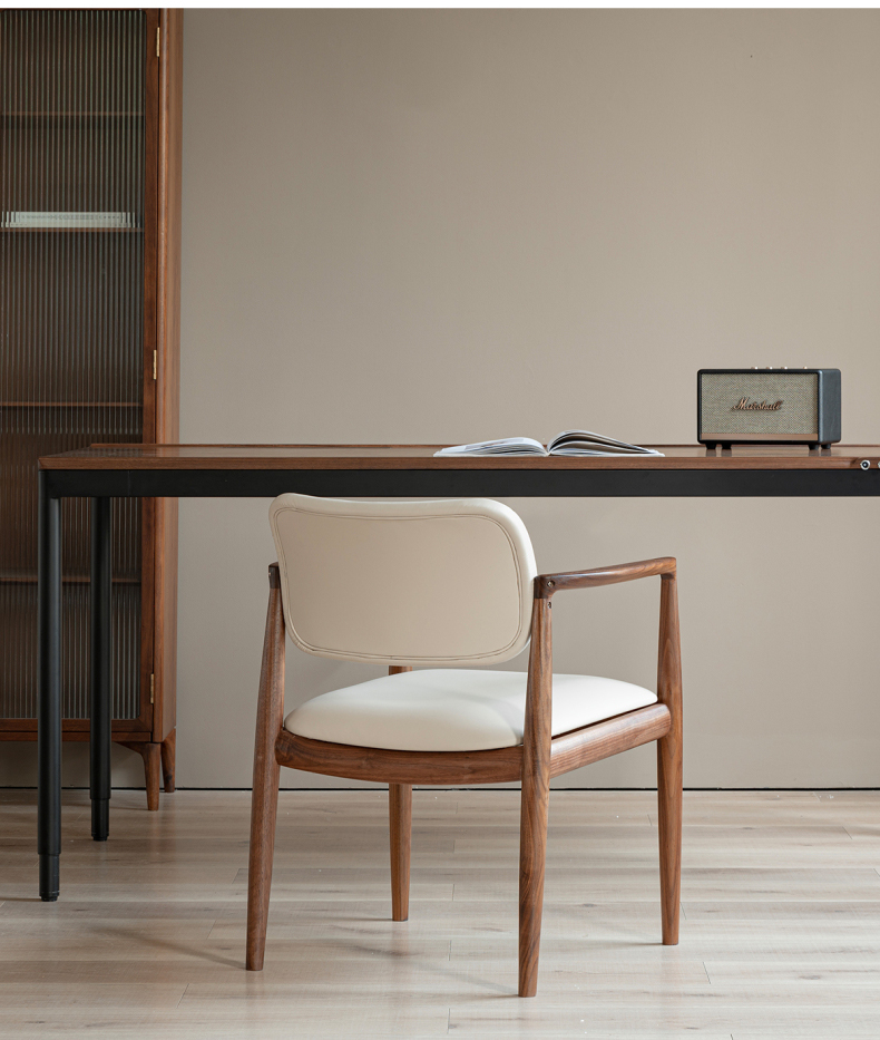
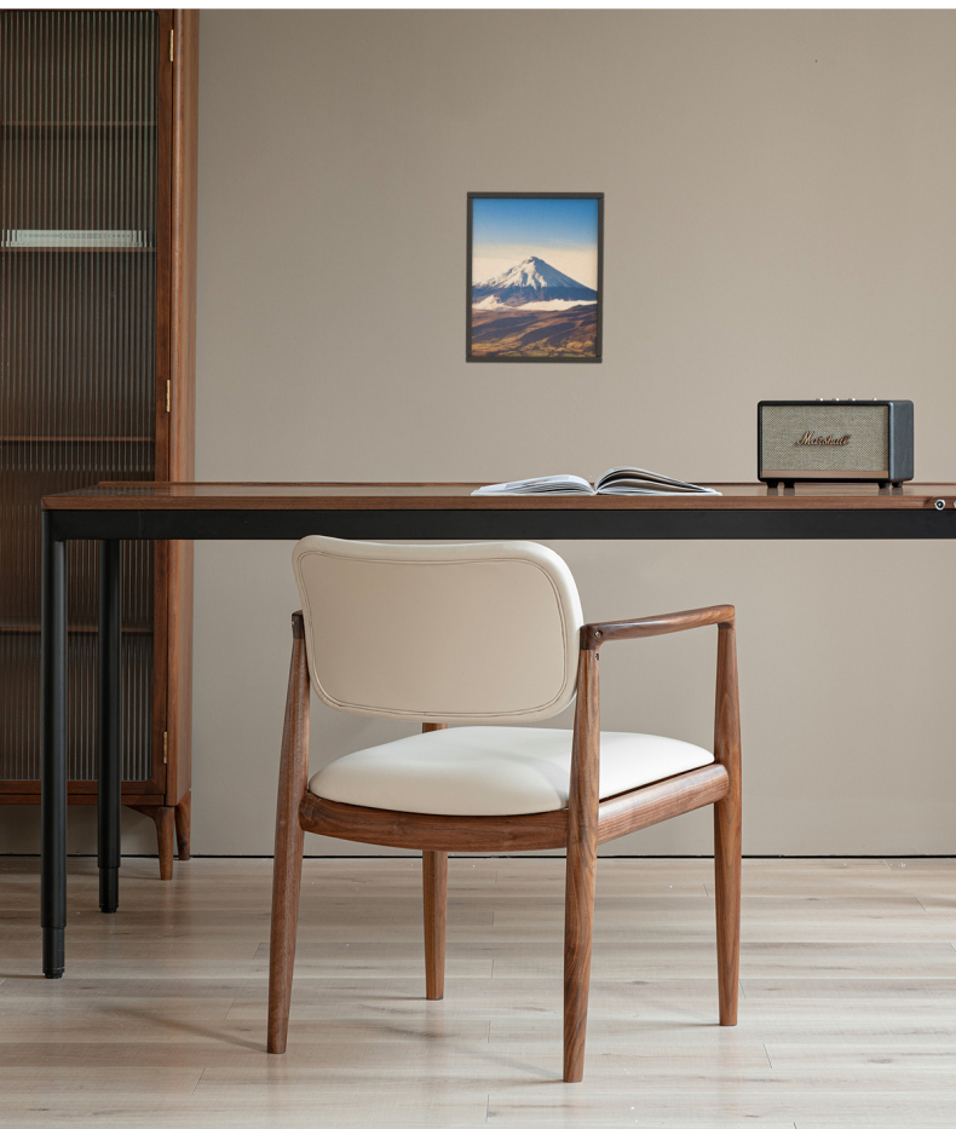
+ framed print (534, 277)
